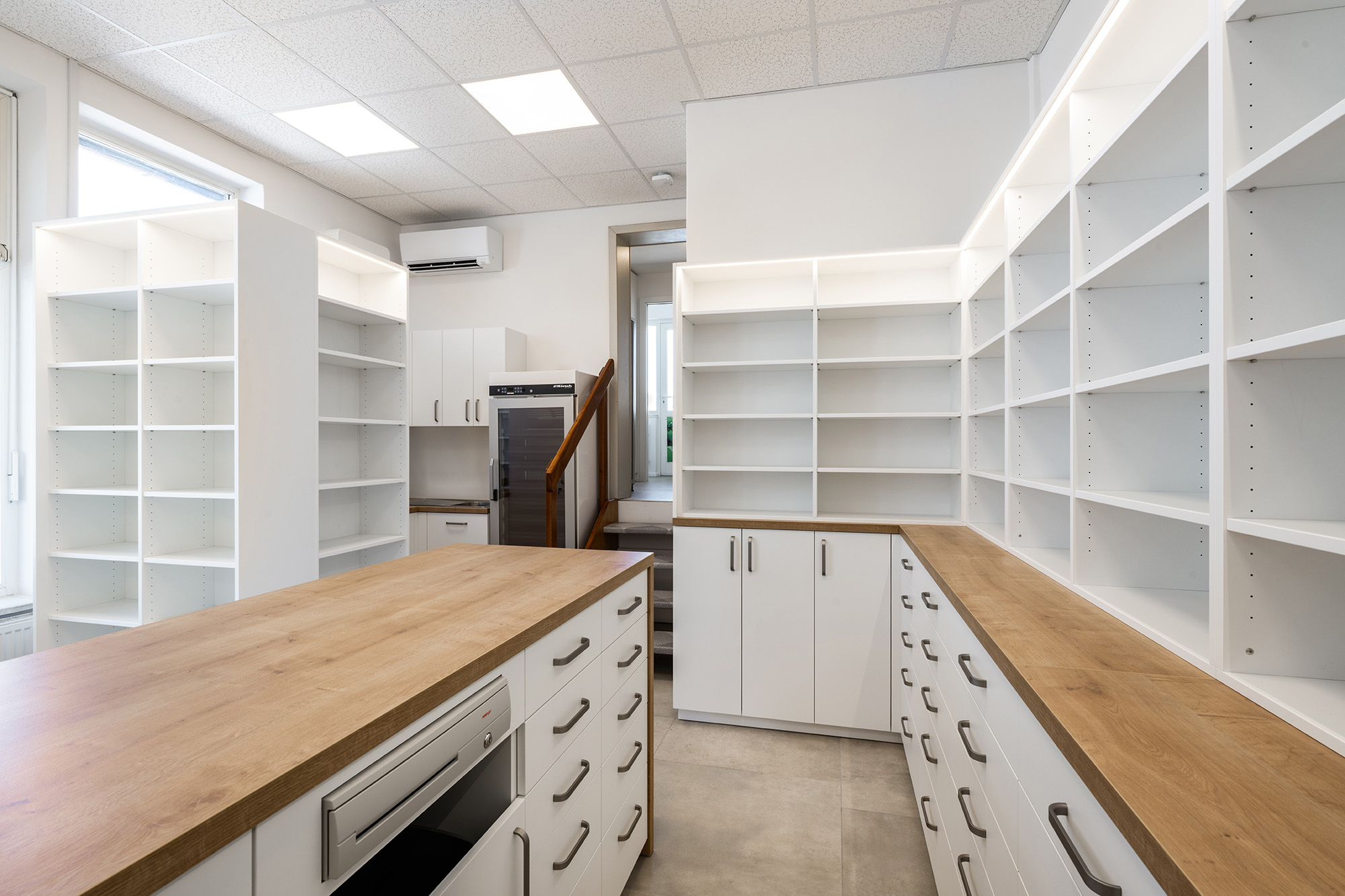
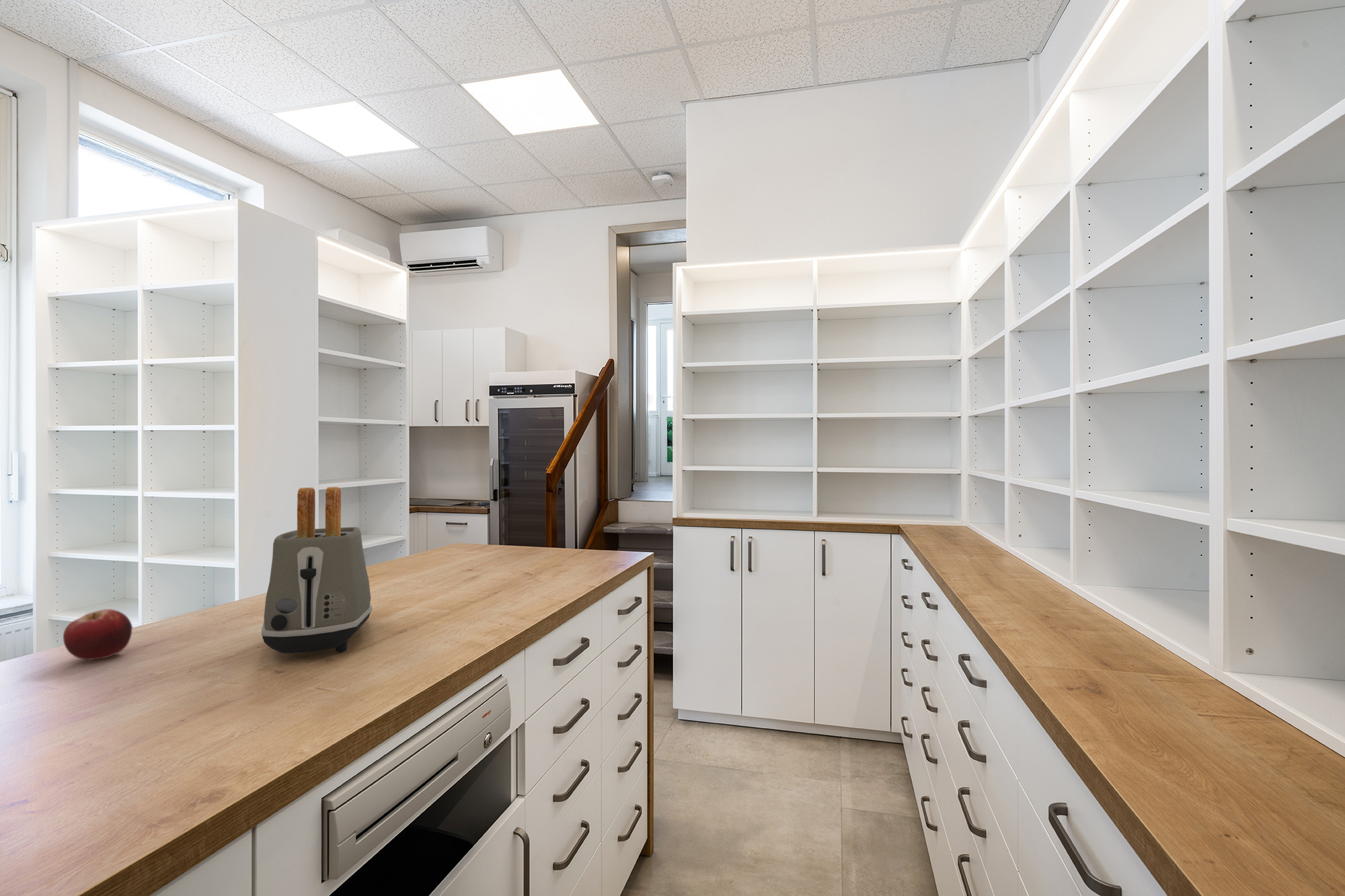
+ fruit (99, 633)
+ toaster (320, 562)
